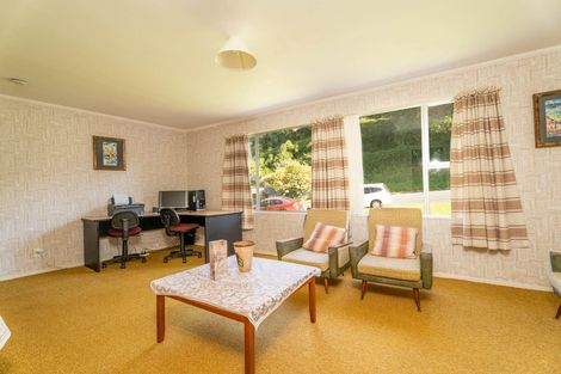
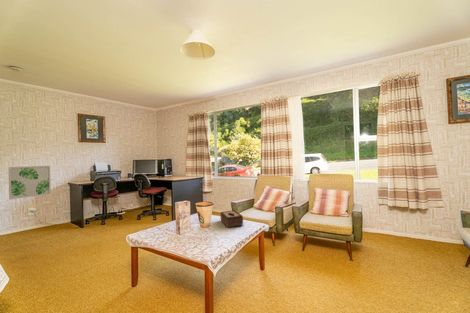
+ wall art (30, 181)
+ tissue box (231, 218)
